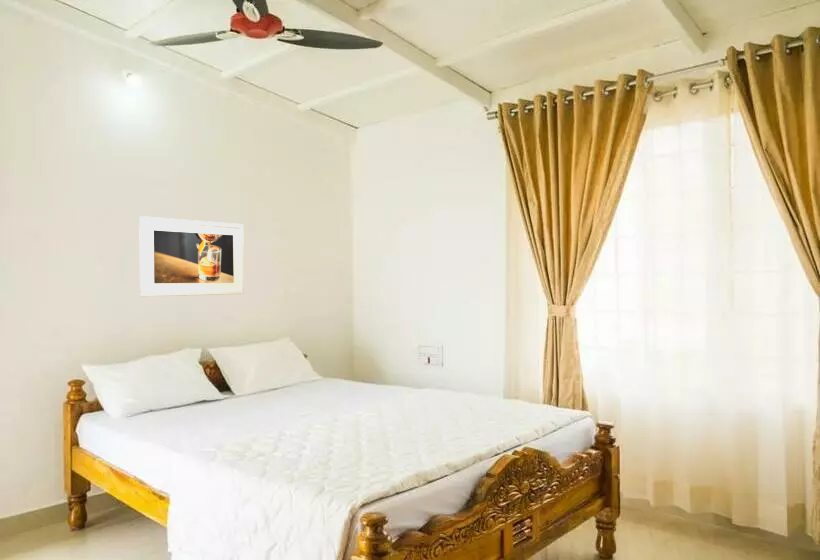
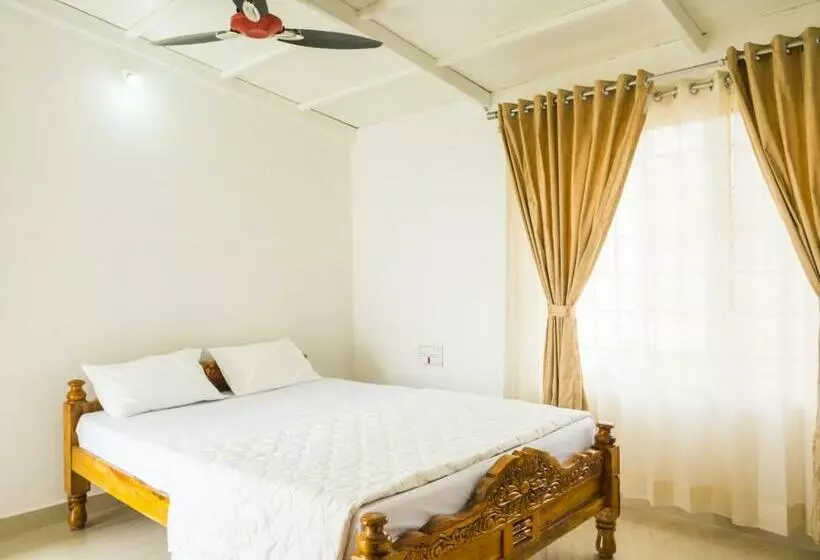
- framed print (195, 257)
